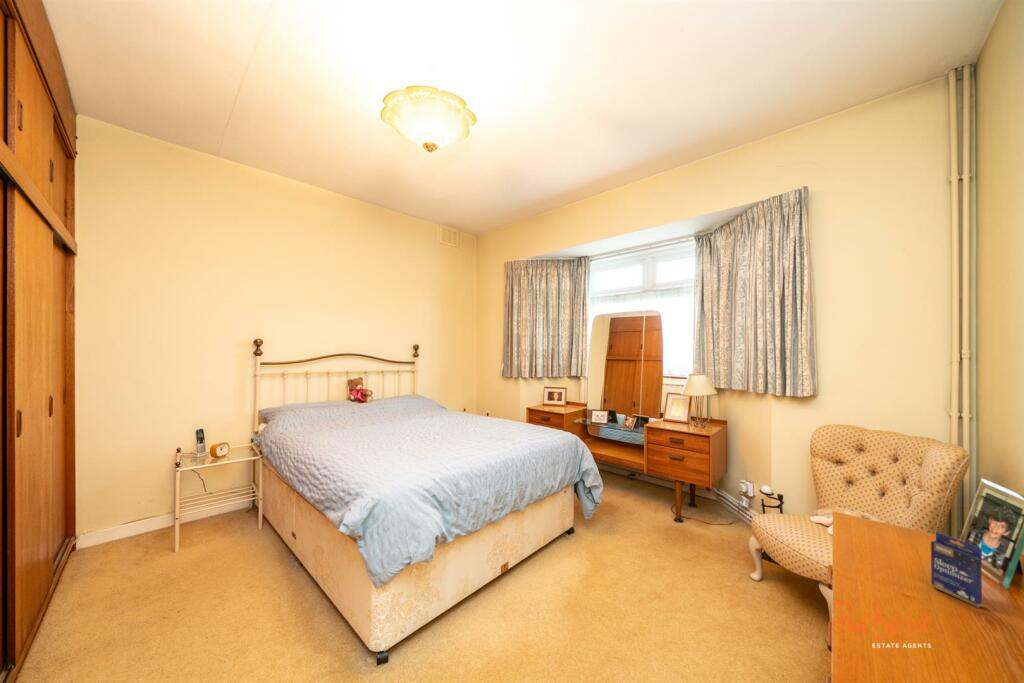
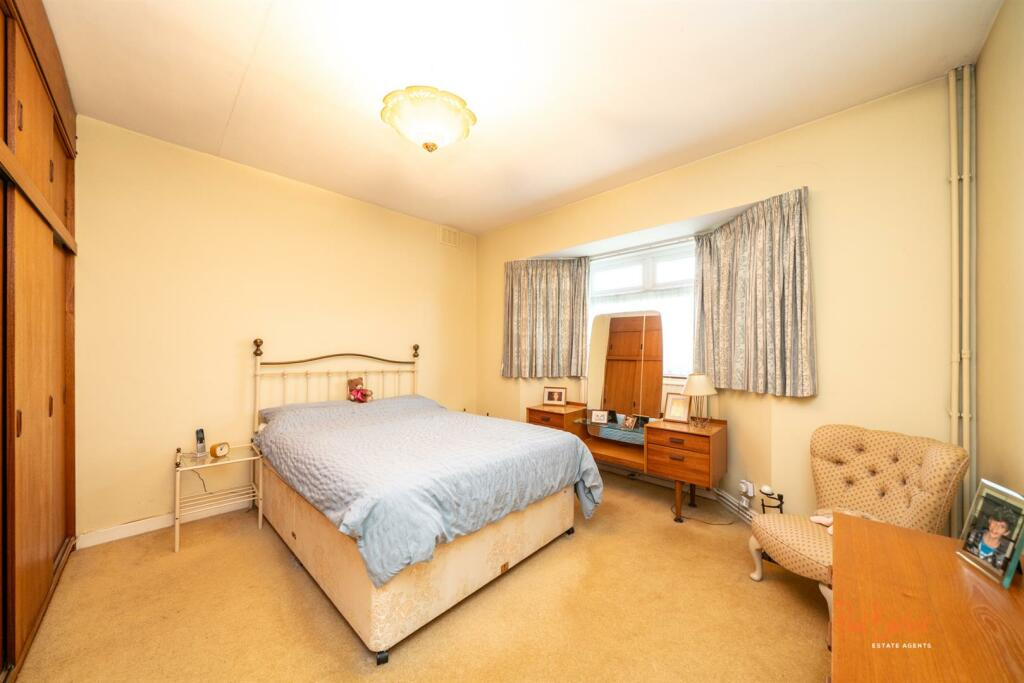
- small box (955, 567)
